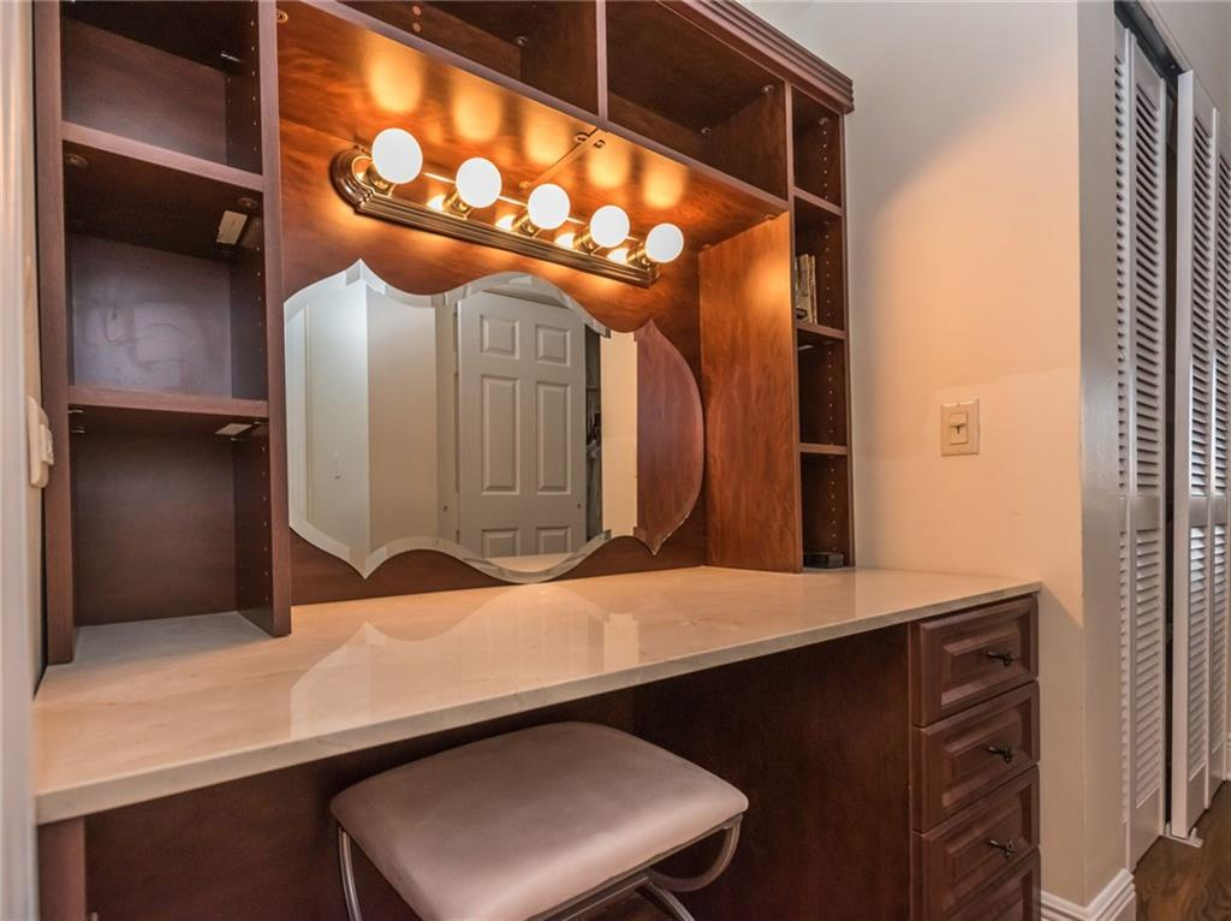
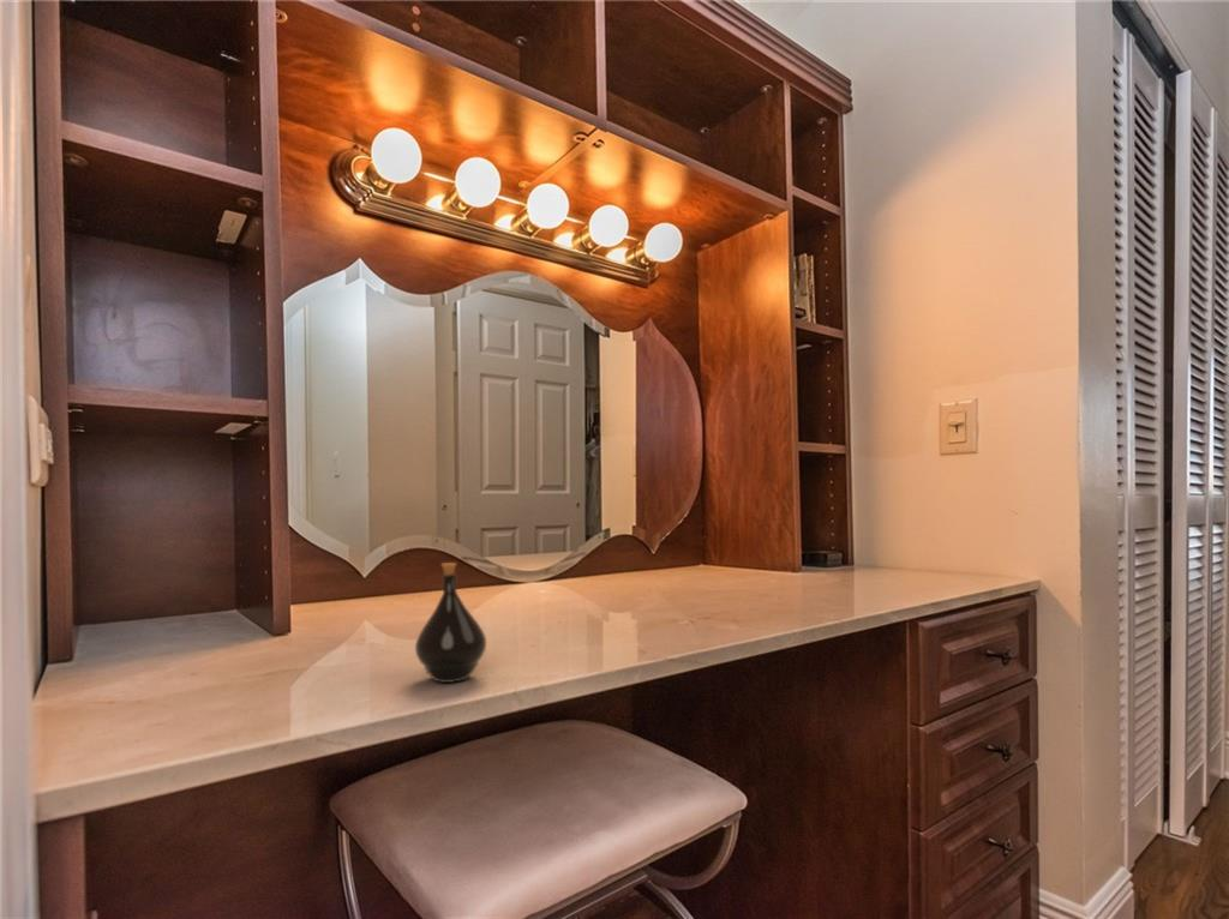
+ perfume bottle (450, 620)
